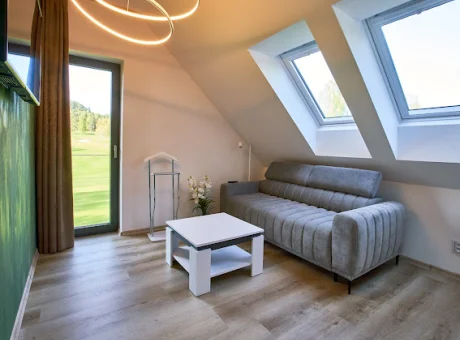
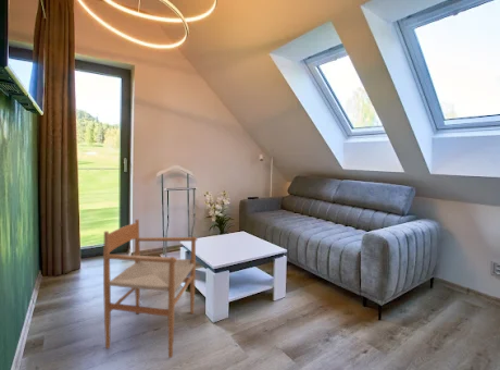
+ chair (152, 279)
